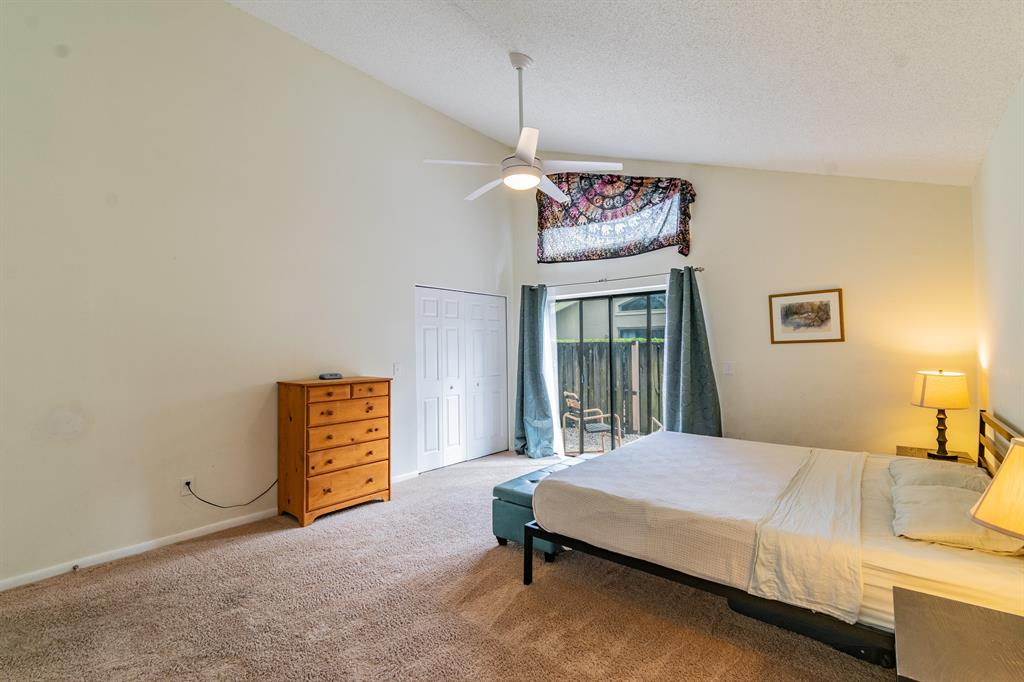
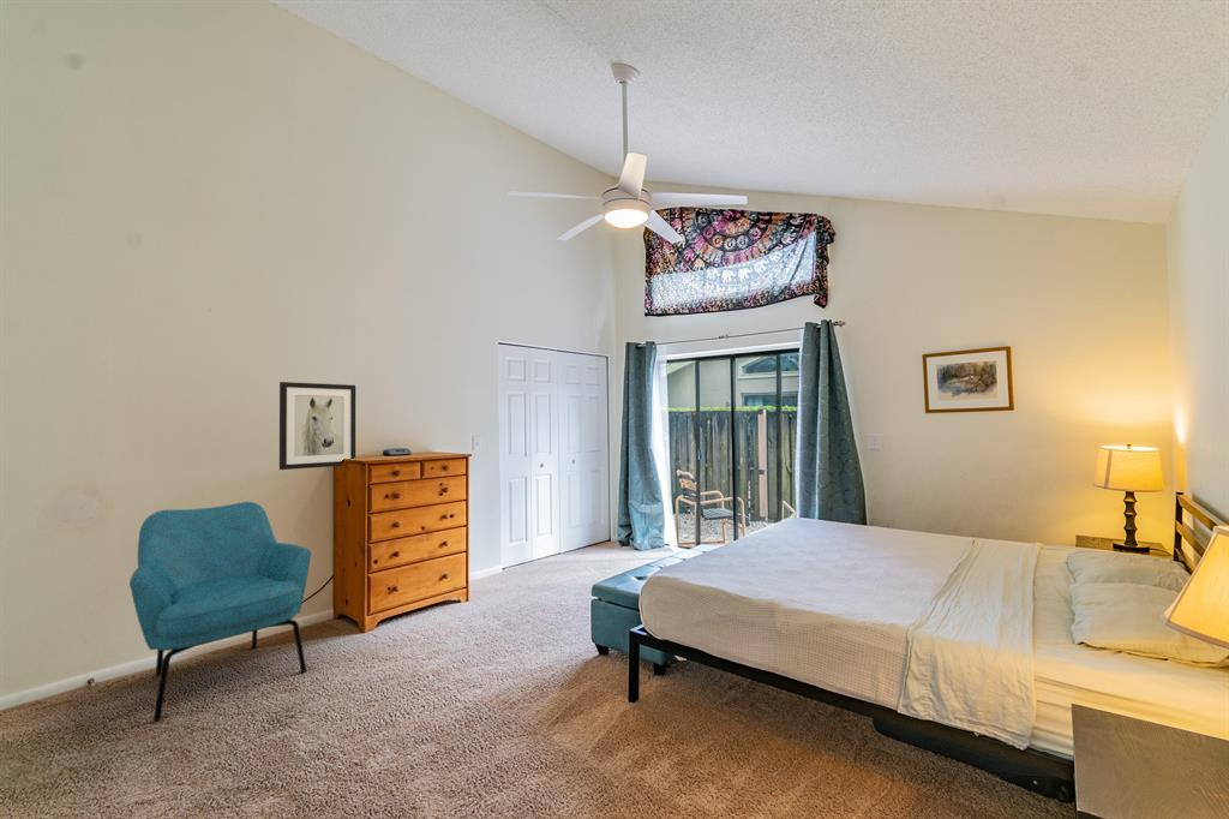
+ wall art (319, 425)
+ armchair (220, 592)
